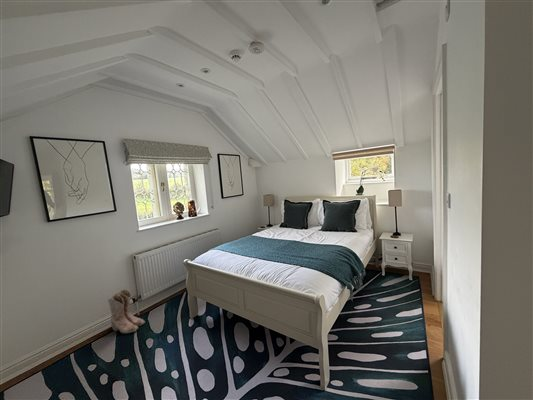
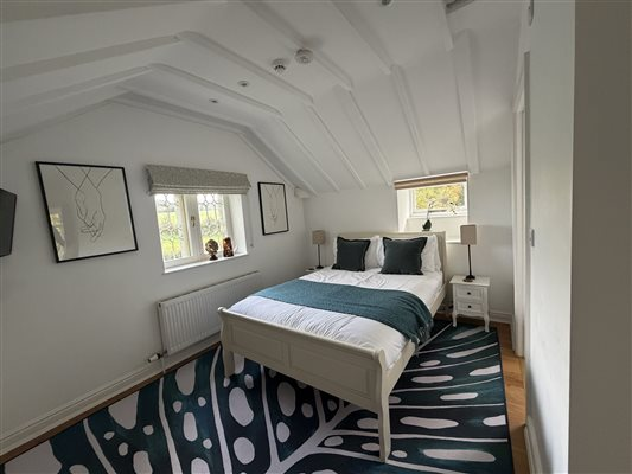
- boots (126, 309)
